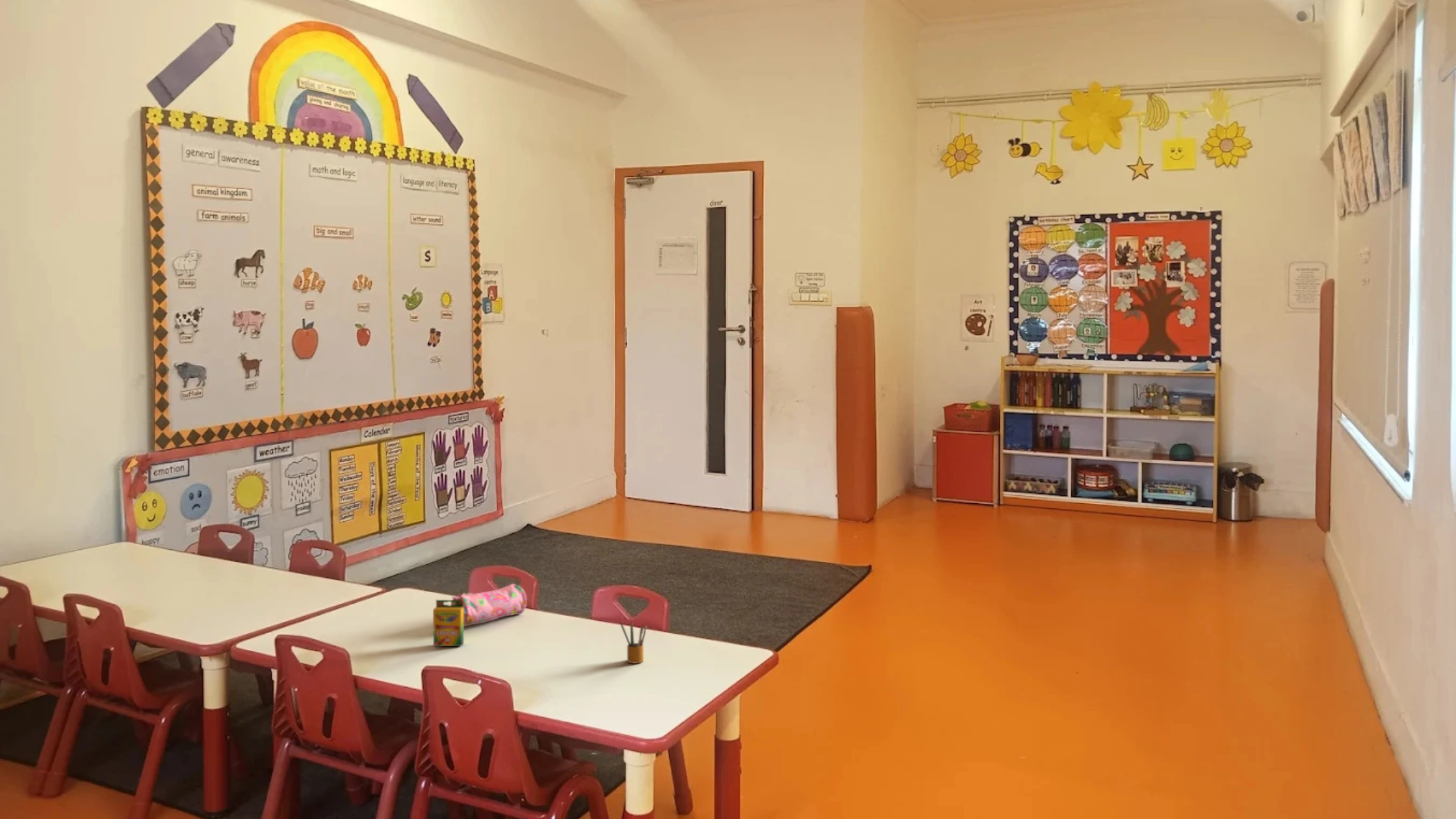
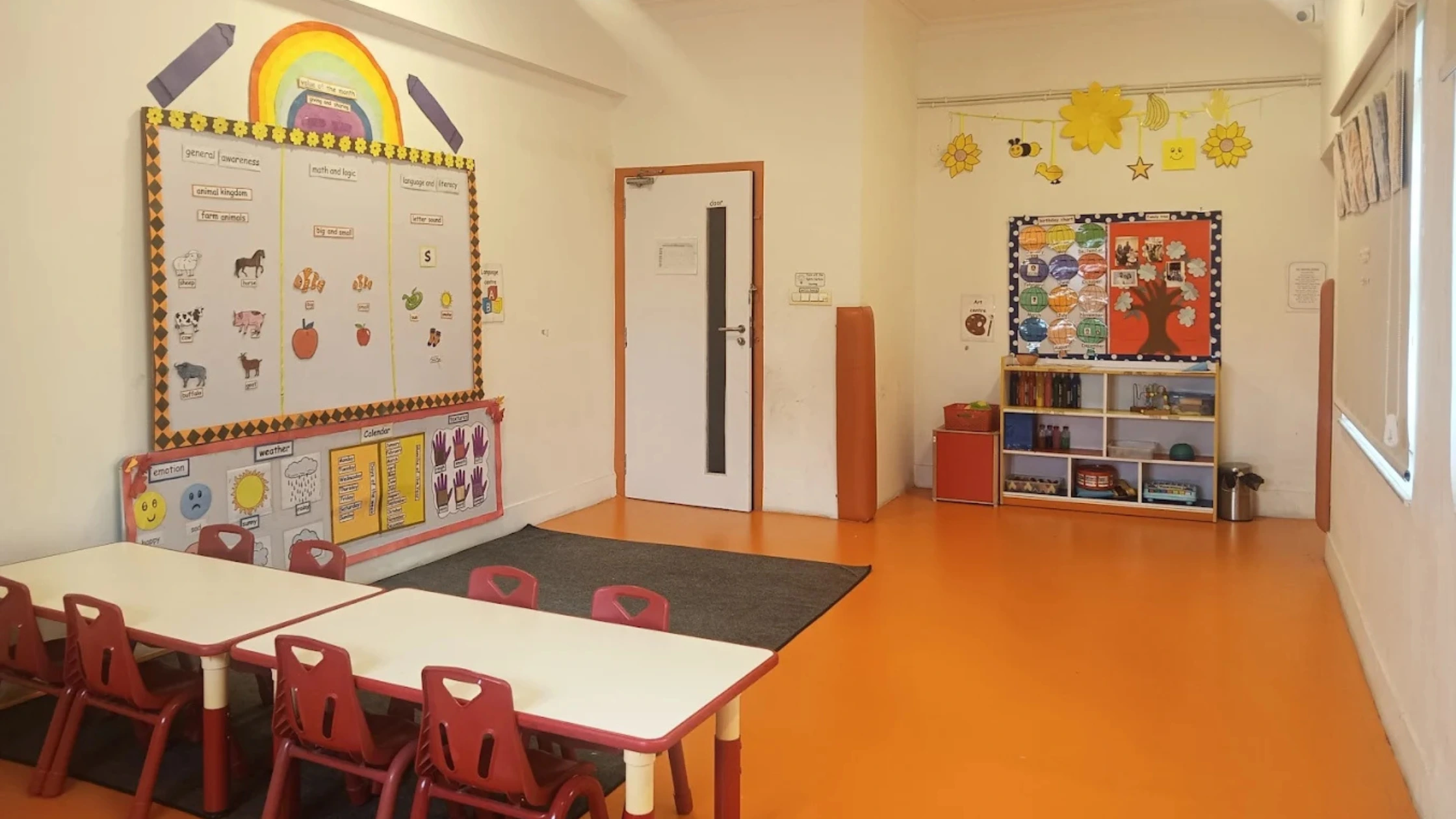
- pencil box (634, 641)
- pencil case (488, 604)
- crayon box (448, 623)
